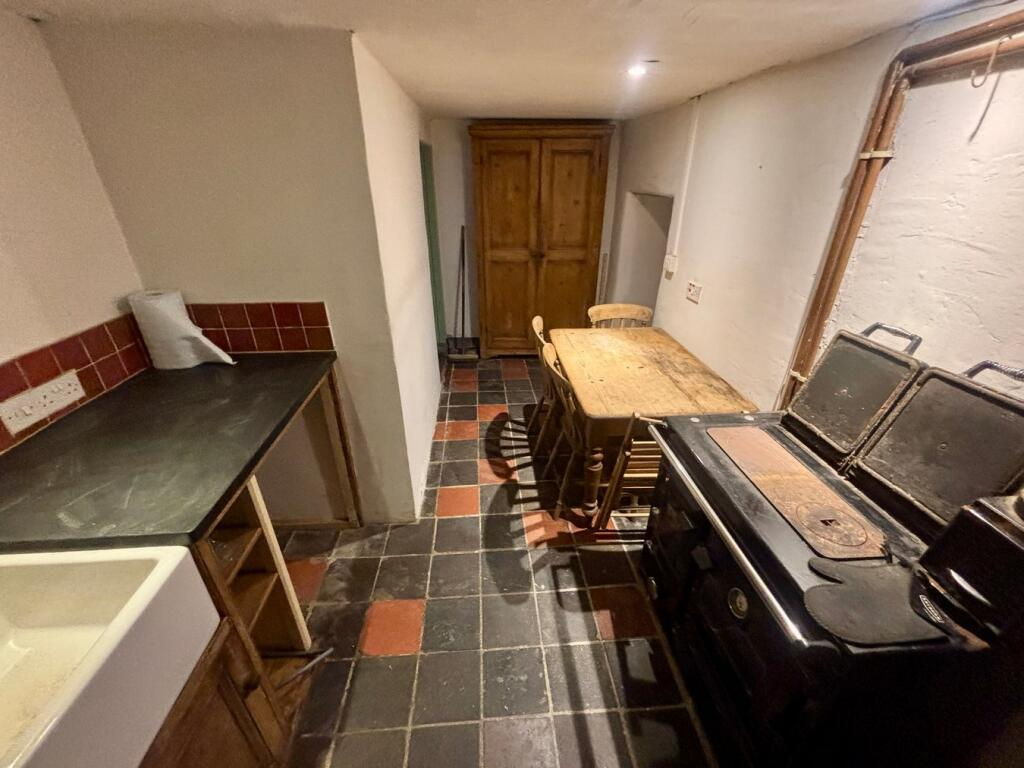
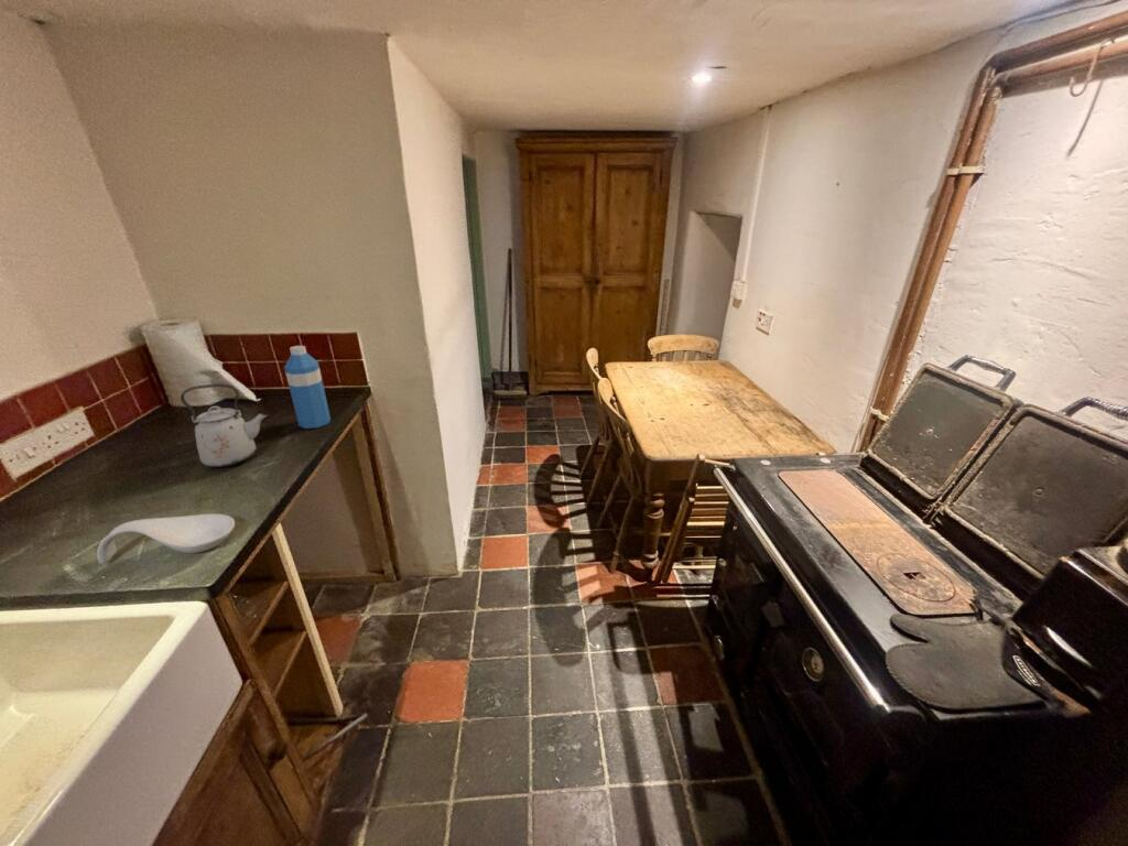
+ spoon rest (167, 534)
+ kettle (230, 422)
+ water bottle (306, 386)
